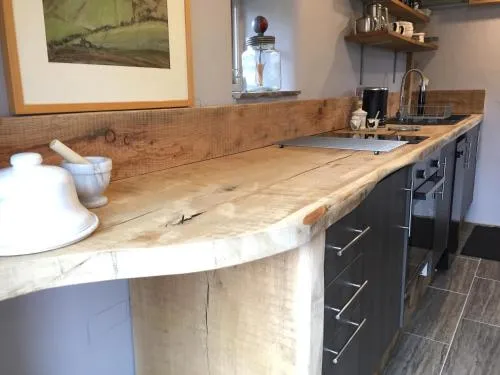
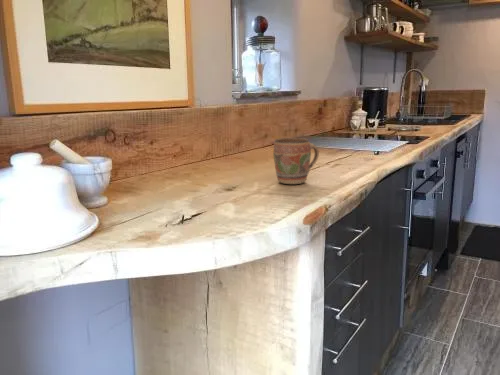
+ mug (294, 161)
